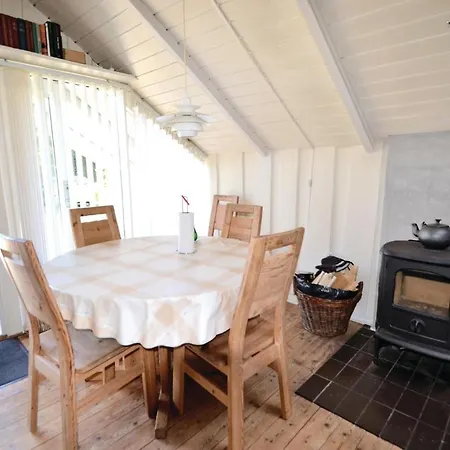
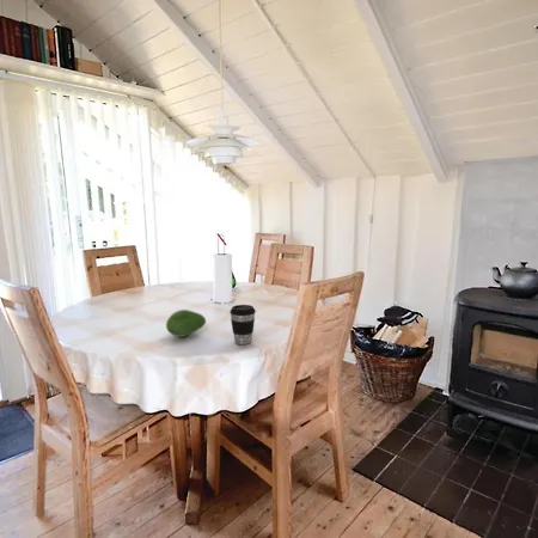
+ fruit (187, 322)
+ coffee cup (243, 324)
